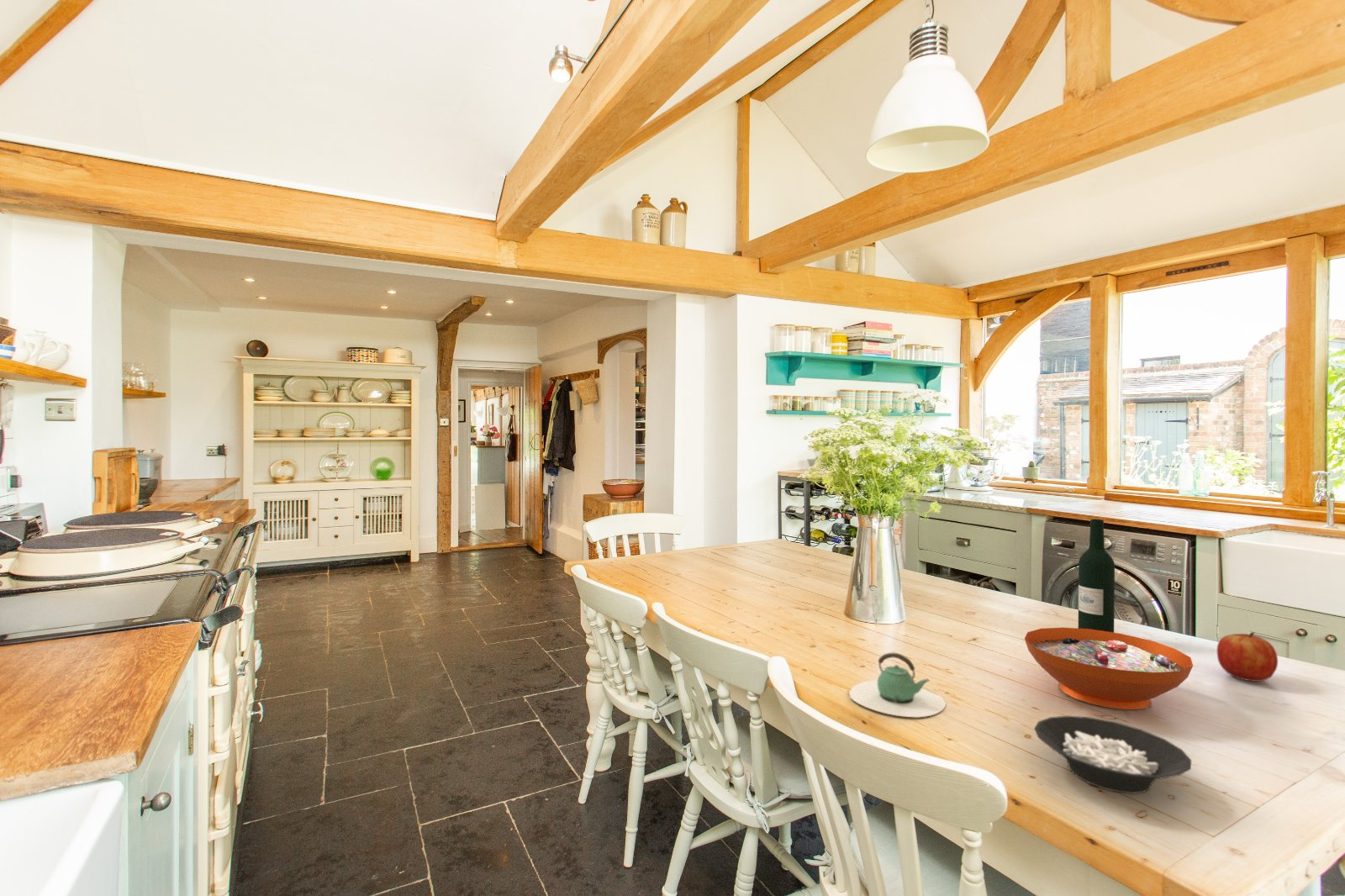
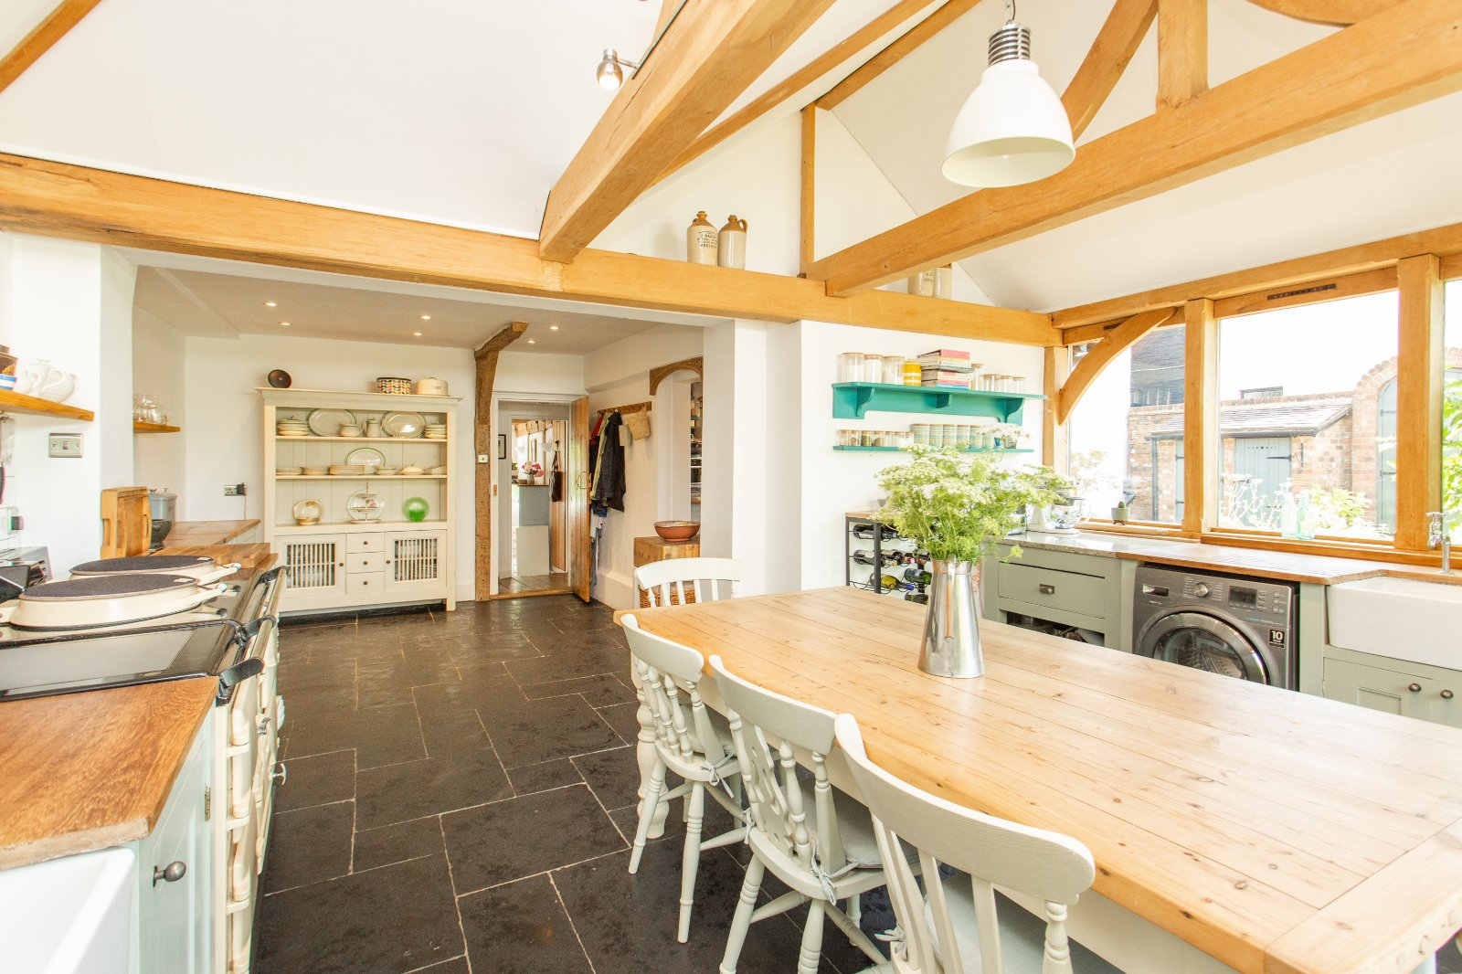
- apple (1246, 654)
- decorative bowl (1103, 670)
- teapot (896, 675)
- cereal bowl (1108, 759)
- wine bottle (1096, 578)
